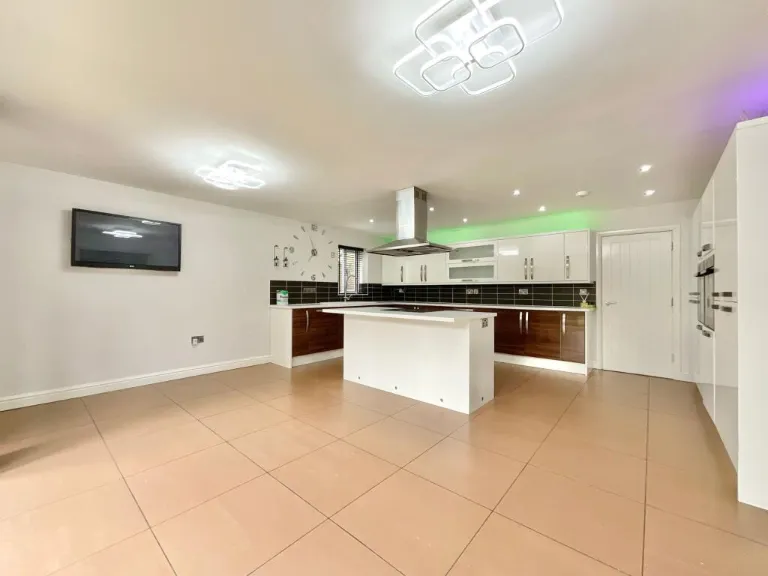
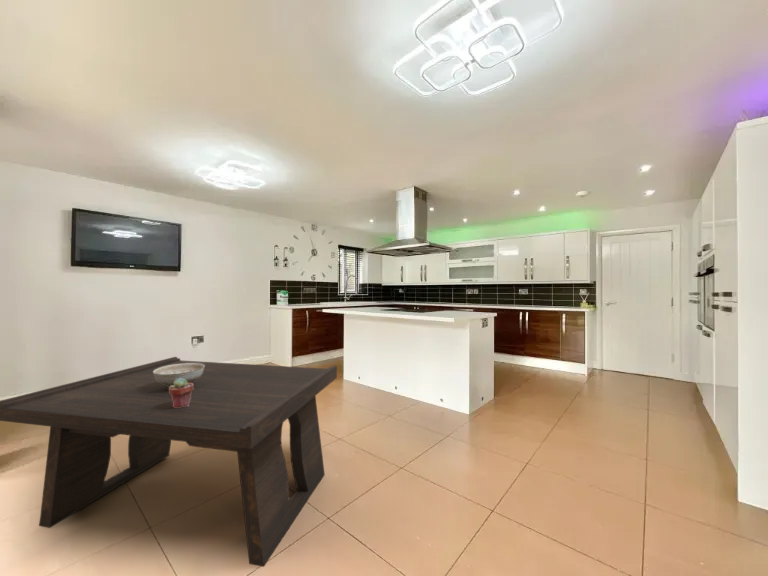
+ decorative bowl (180, 376)
+ potted succulent (181, 391)
+ coffee table (199, 438)
